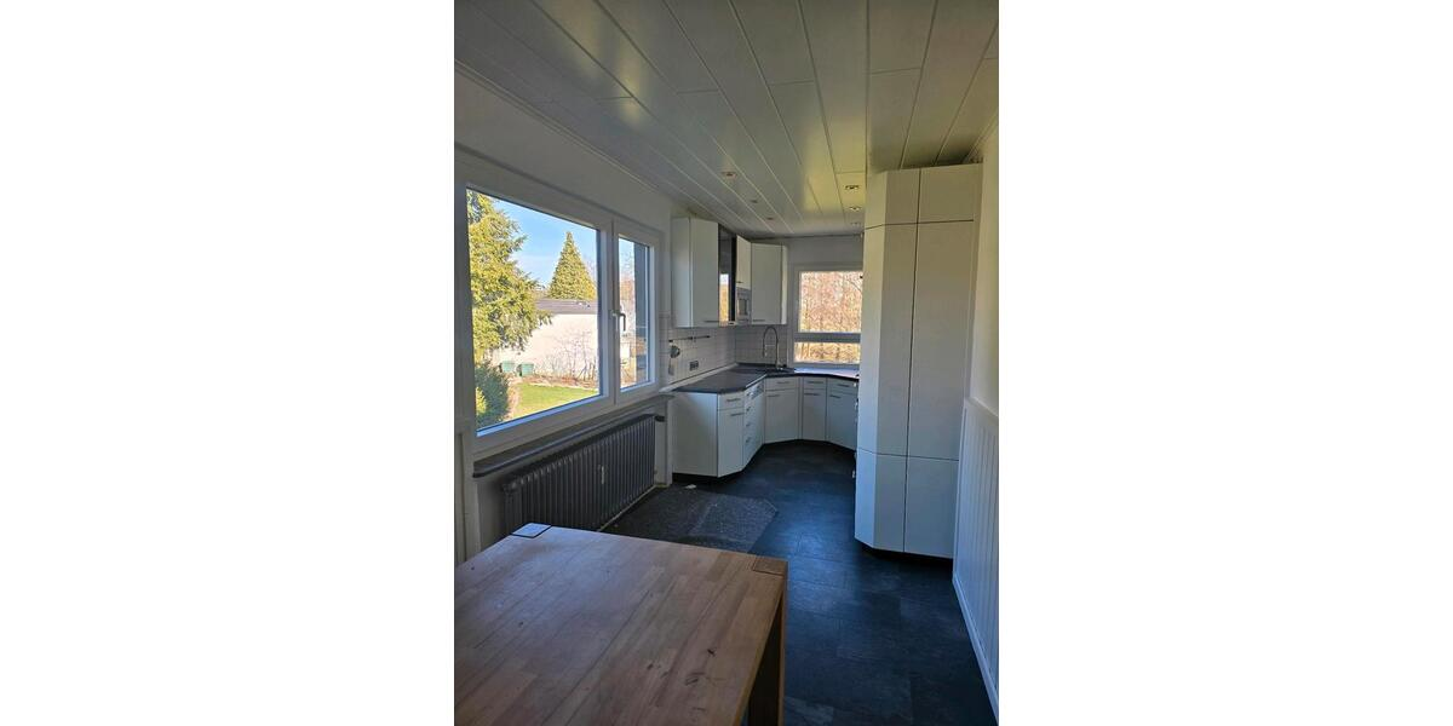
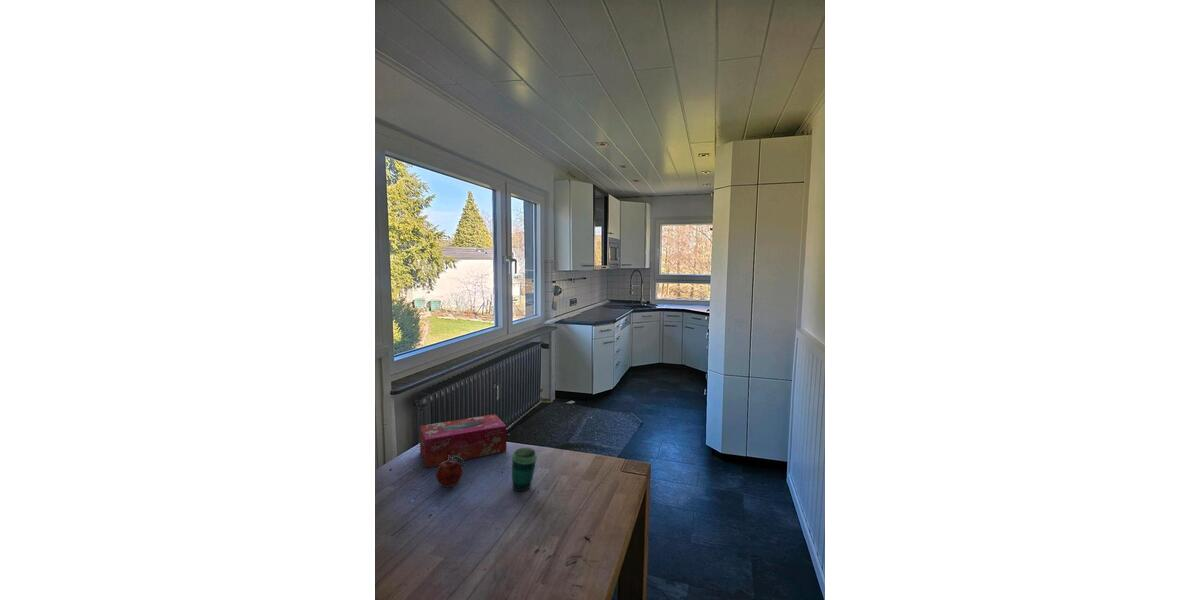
+ fruit (451, 470)
+ cup (524, 469)
+ tissue box (463, 438)
